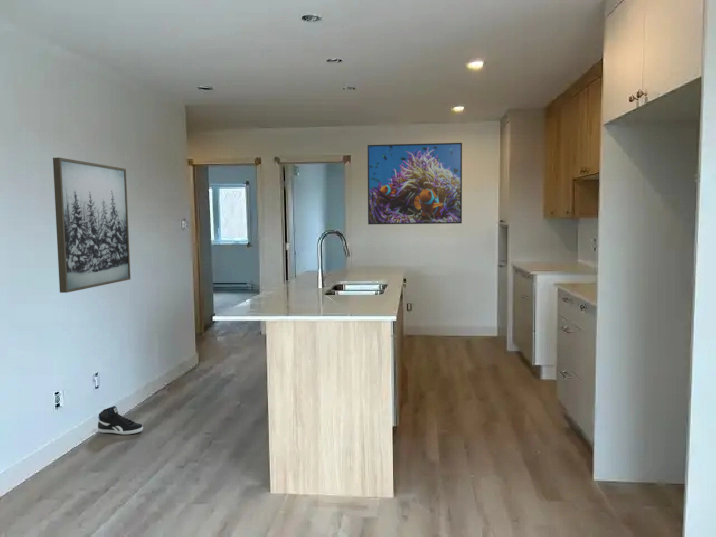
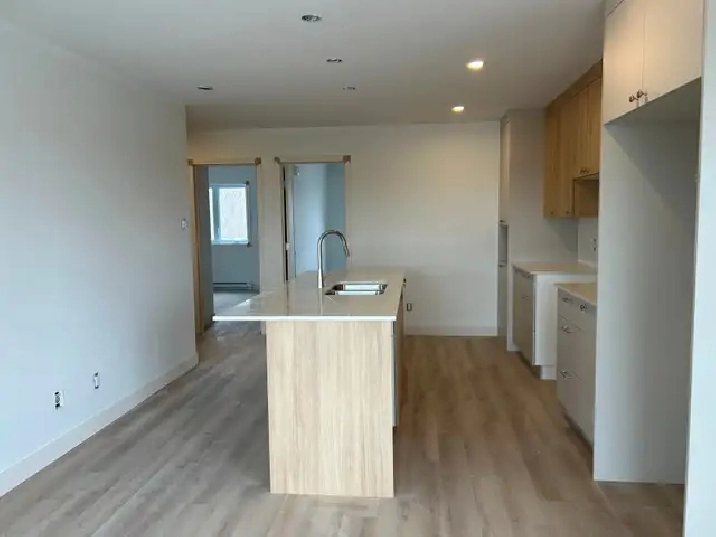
- wall art (95, 225)
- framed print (414, 184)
- sneaker (119, 419)
